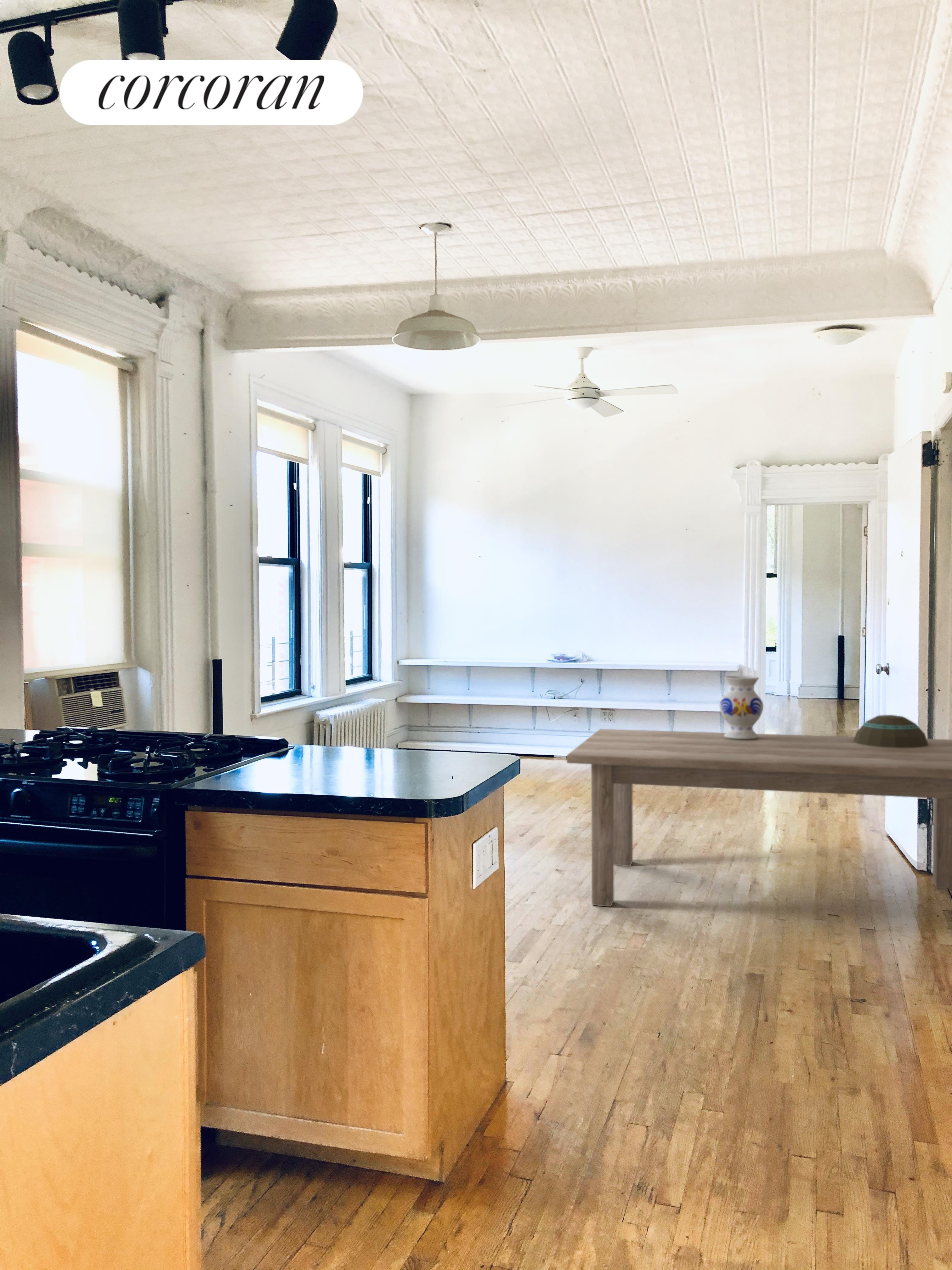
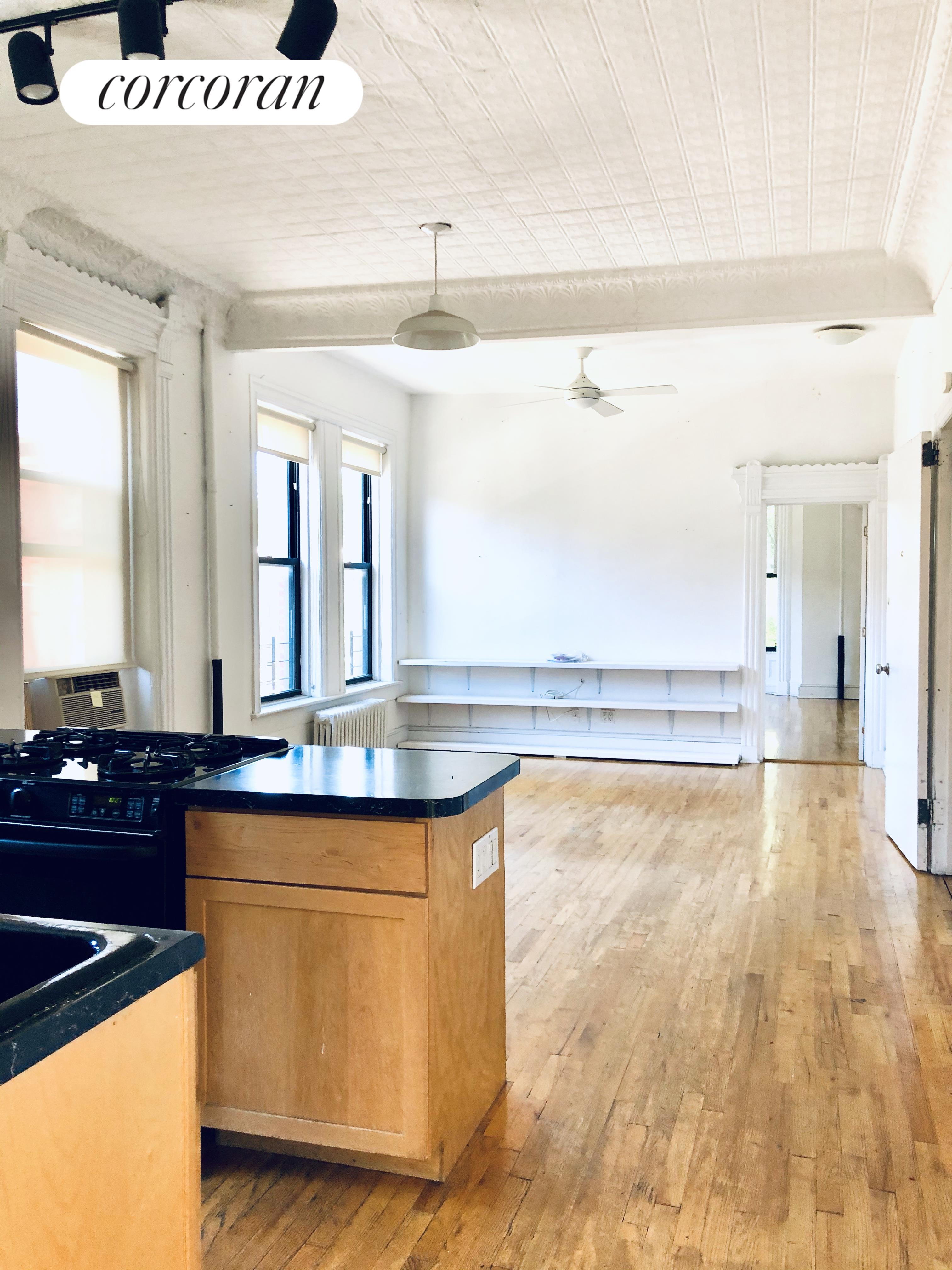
- bowl (890, 728)
- vase (741, 707)
- dining table (779, 791)
